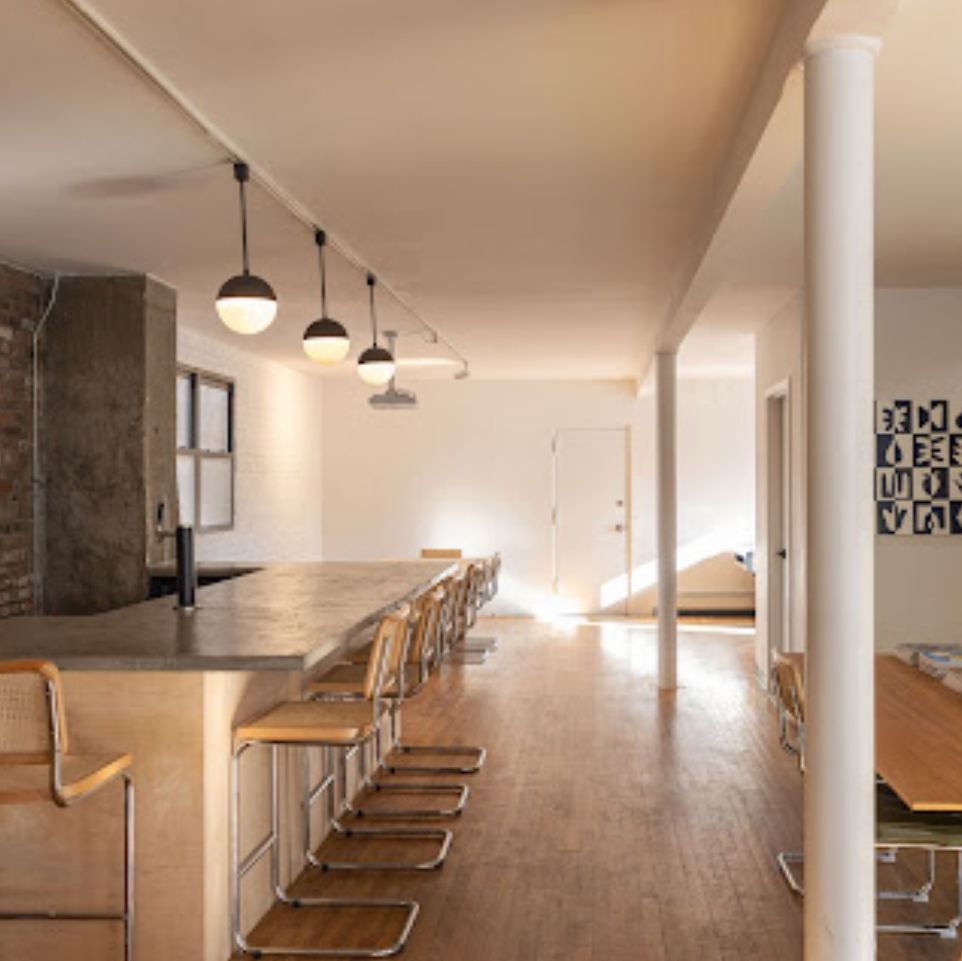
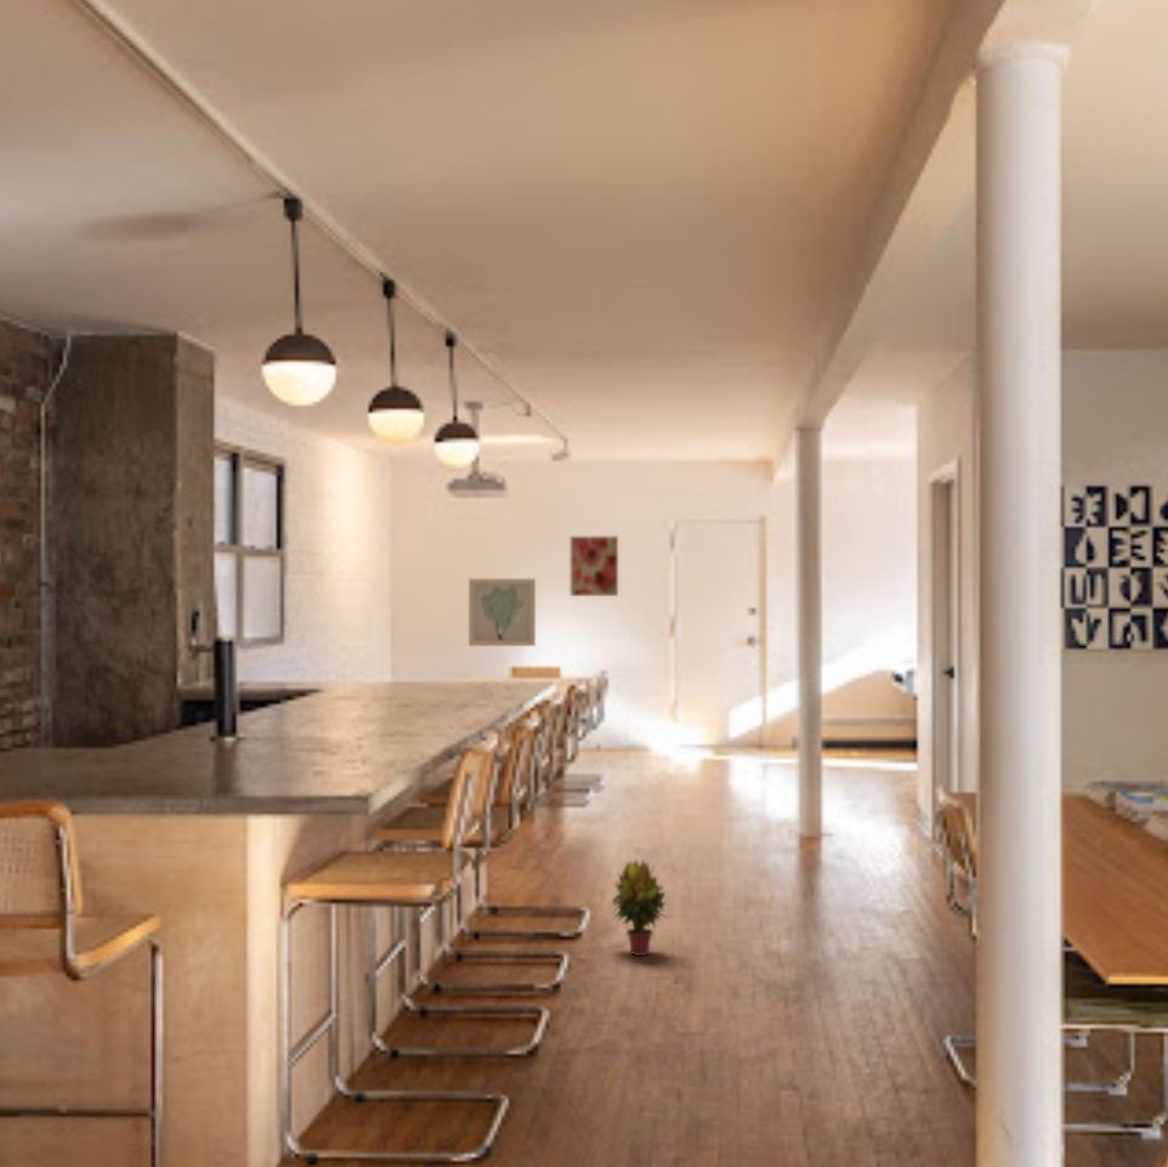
+ wall art (594, 566)
+ wall art (501, 612)
+ potted plant (637, 906)
